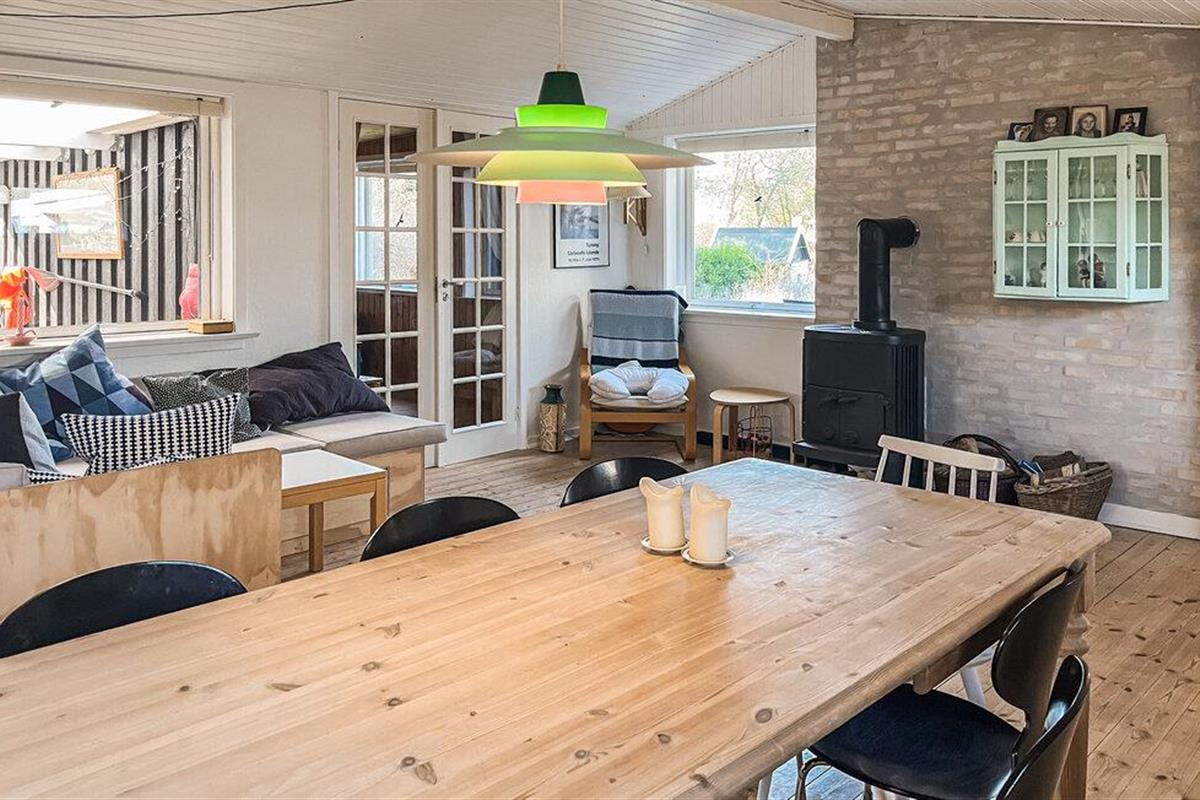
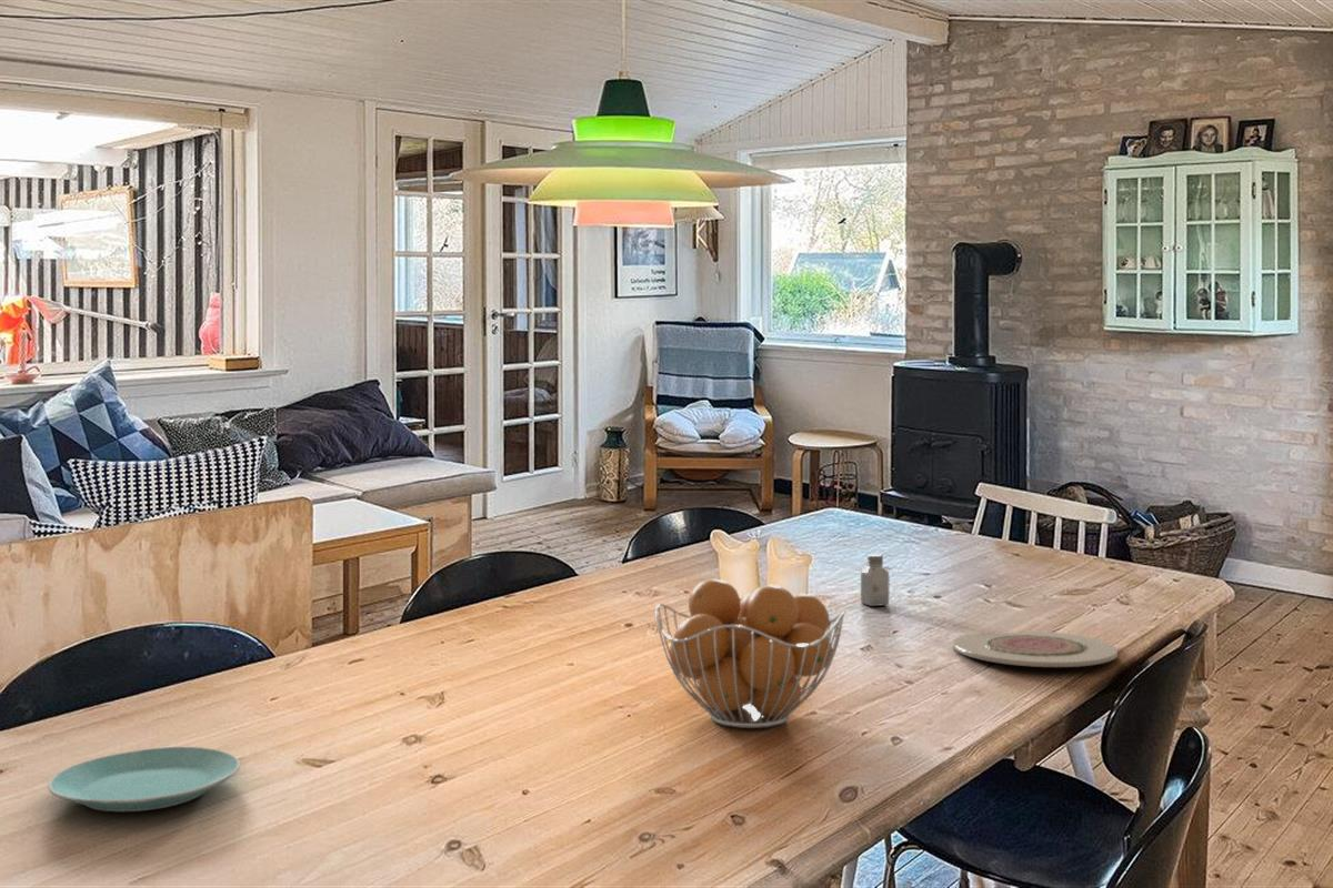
+ saltshaker (874, 578)
+ plate (147, 781)
+ fruit basket (749, 649)
+ plate (1033, 646)
